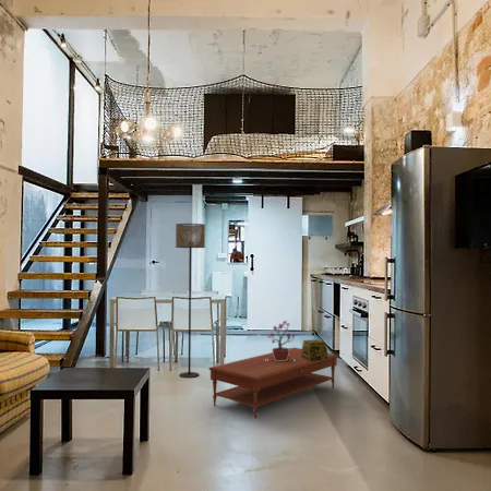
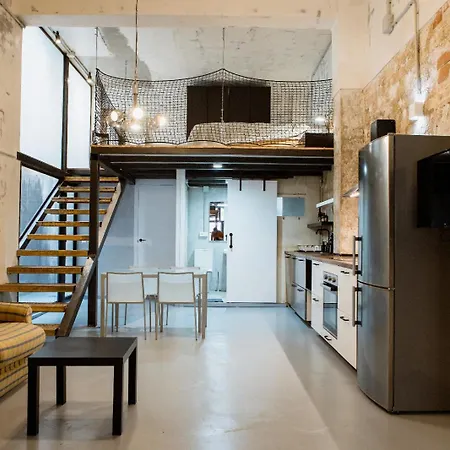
- floor lamp (190, 299)
- potted plant (279, 339)
- decorative box (314, 349)
- coffee table (277, 378)
